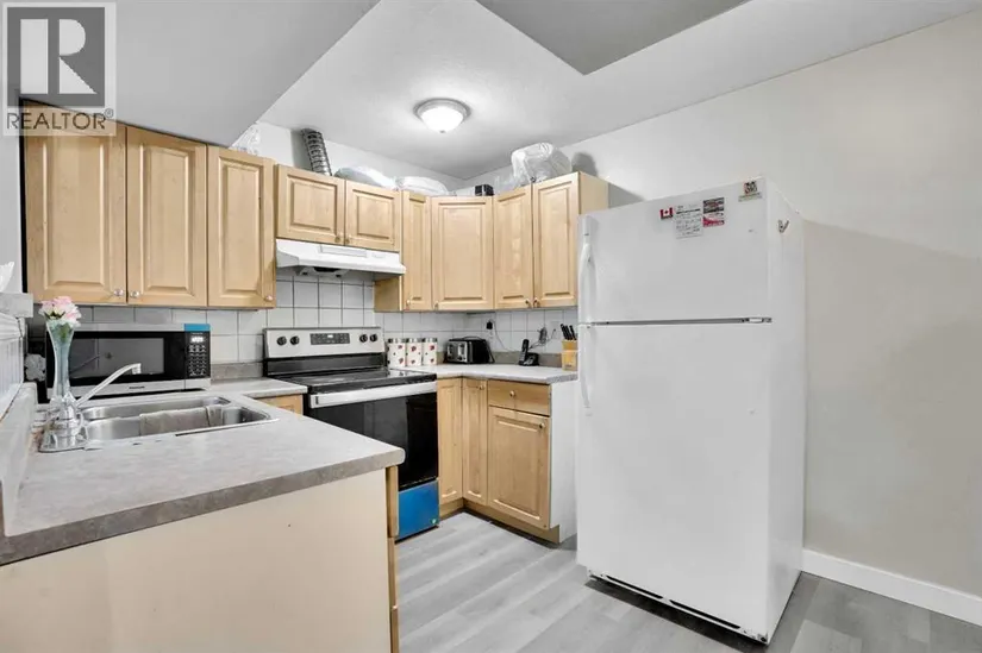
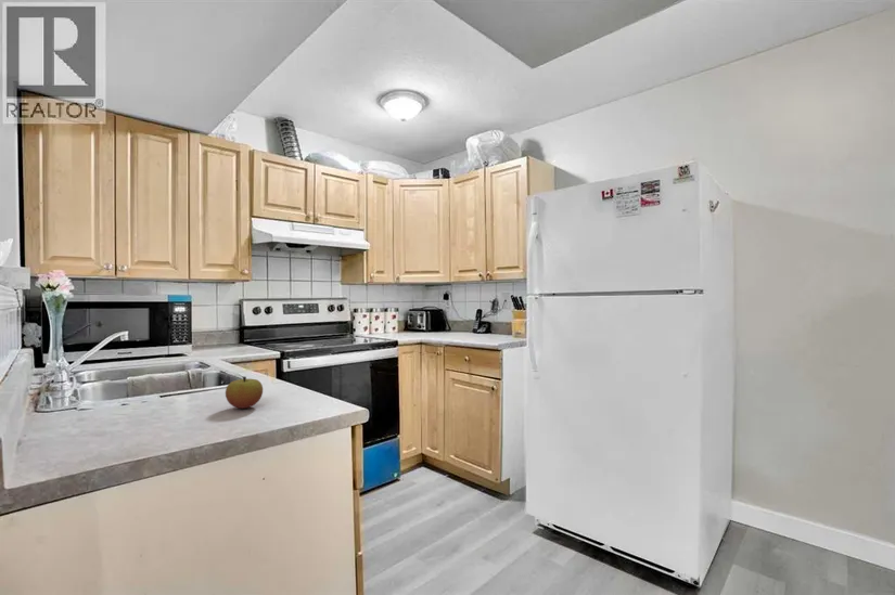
+ apple (244, 392)
